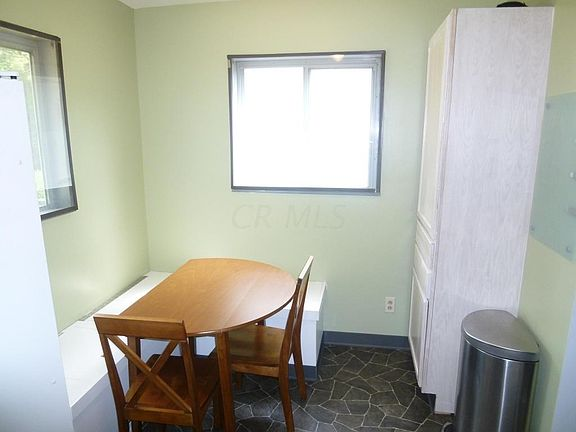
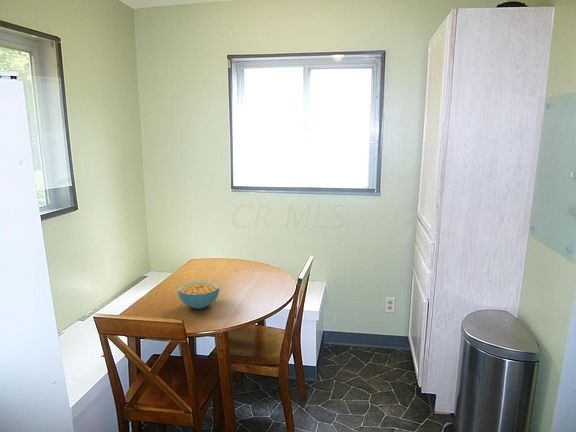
+ cereal bowl (199, 296)
